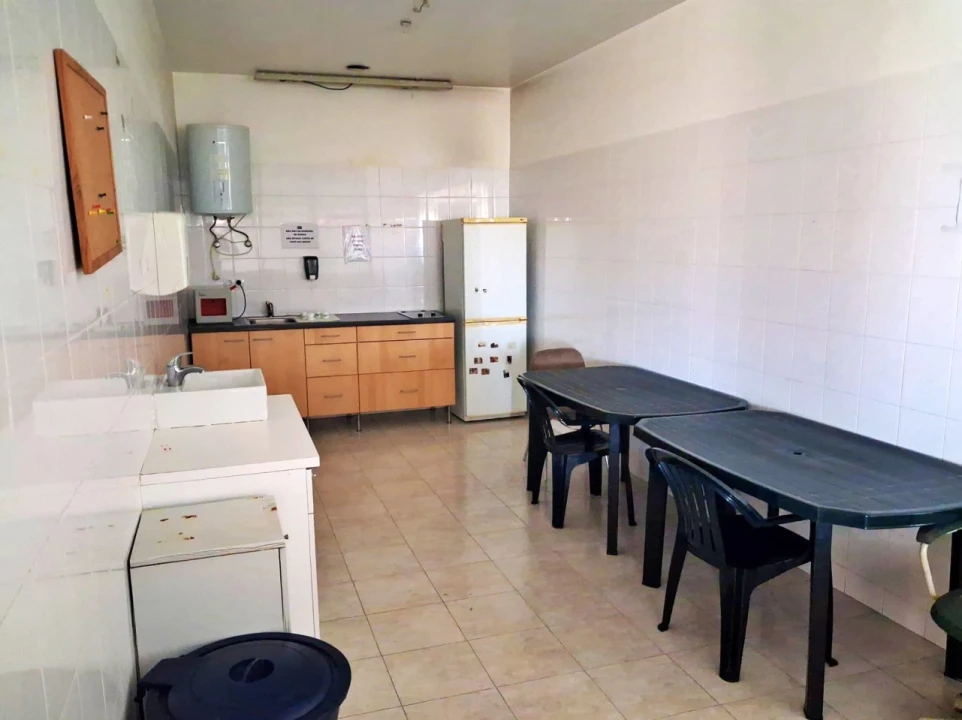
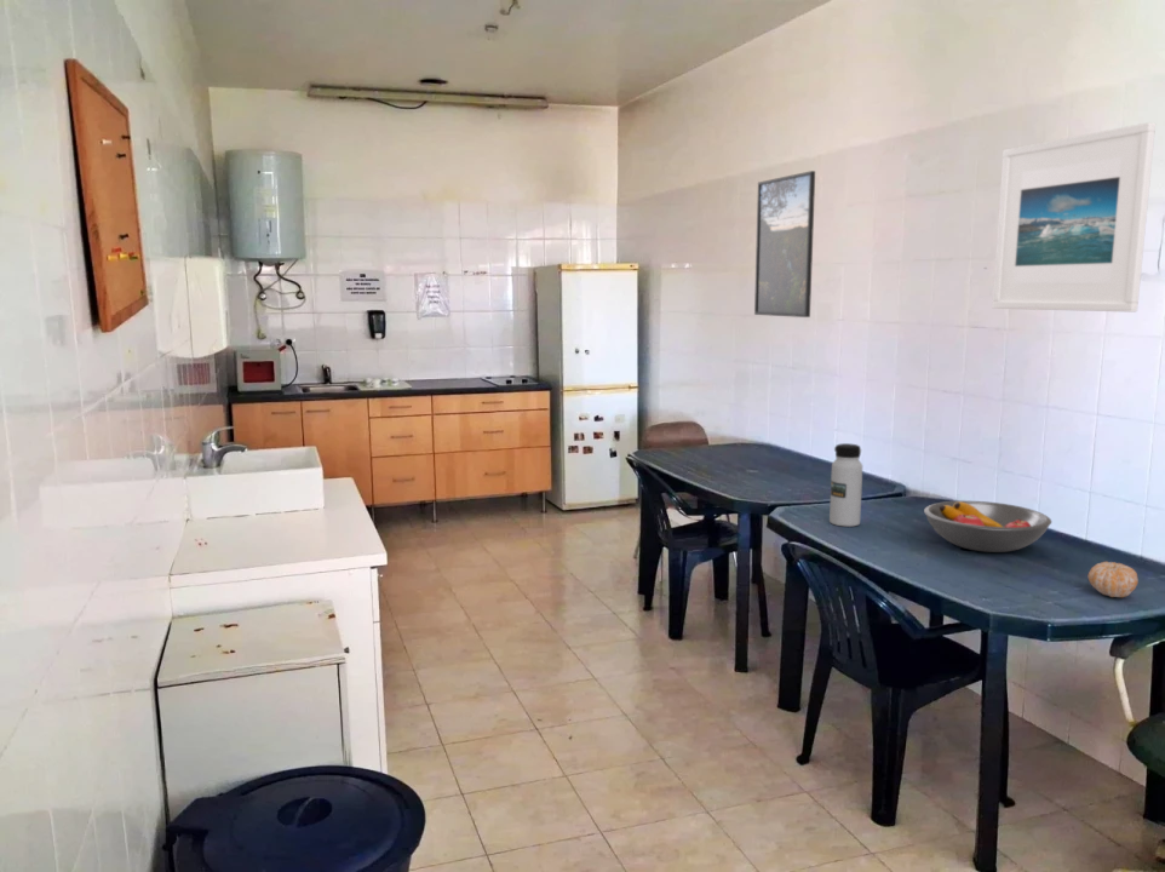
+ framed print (782, 247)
+ fruit bowl (985, 526)
+ water bottle (845, 483)
+ fruit (1112, 579)
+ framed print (1064, 224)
